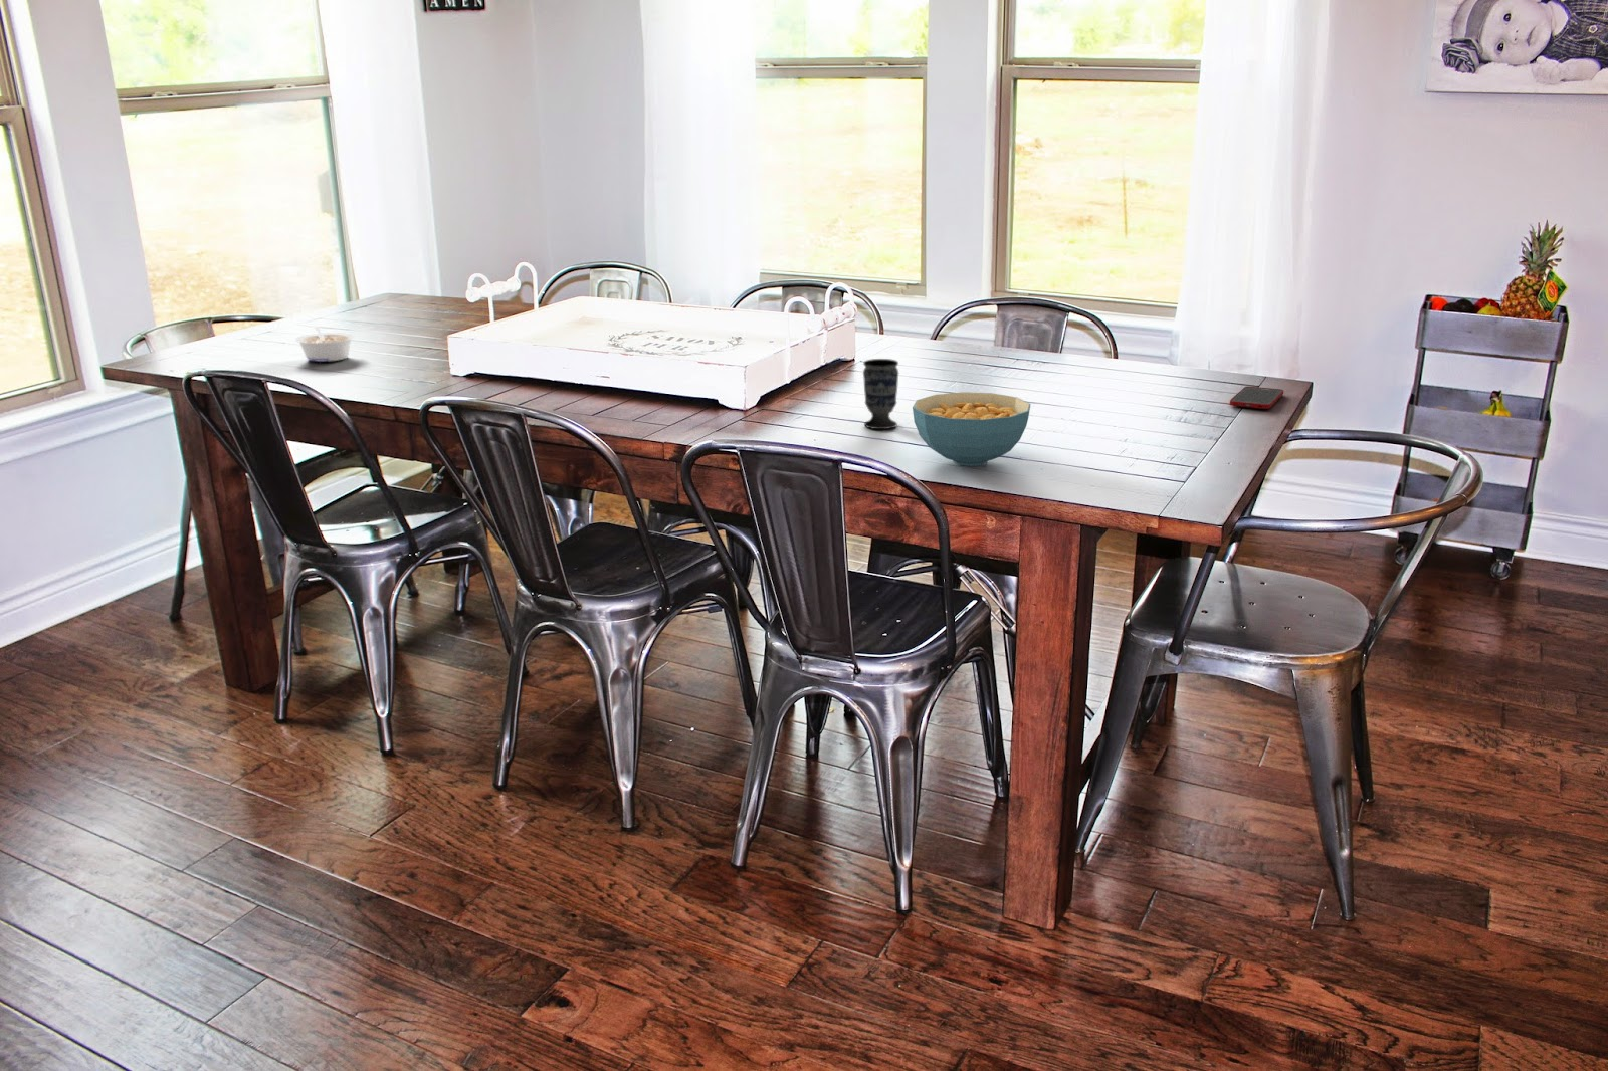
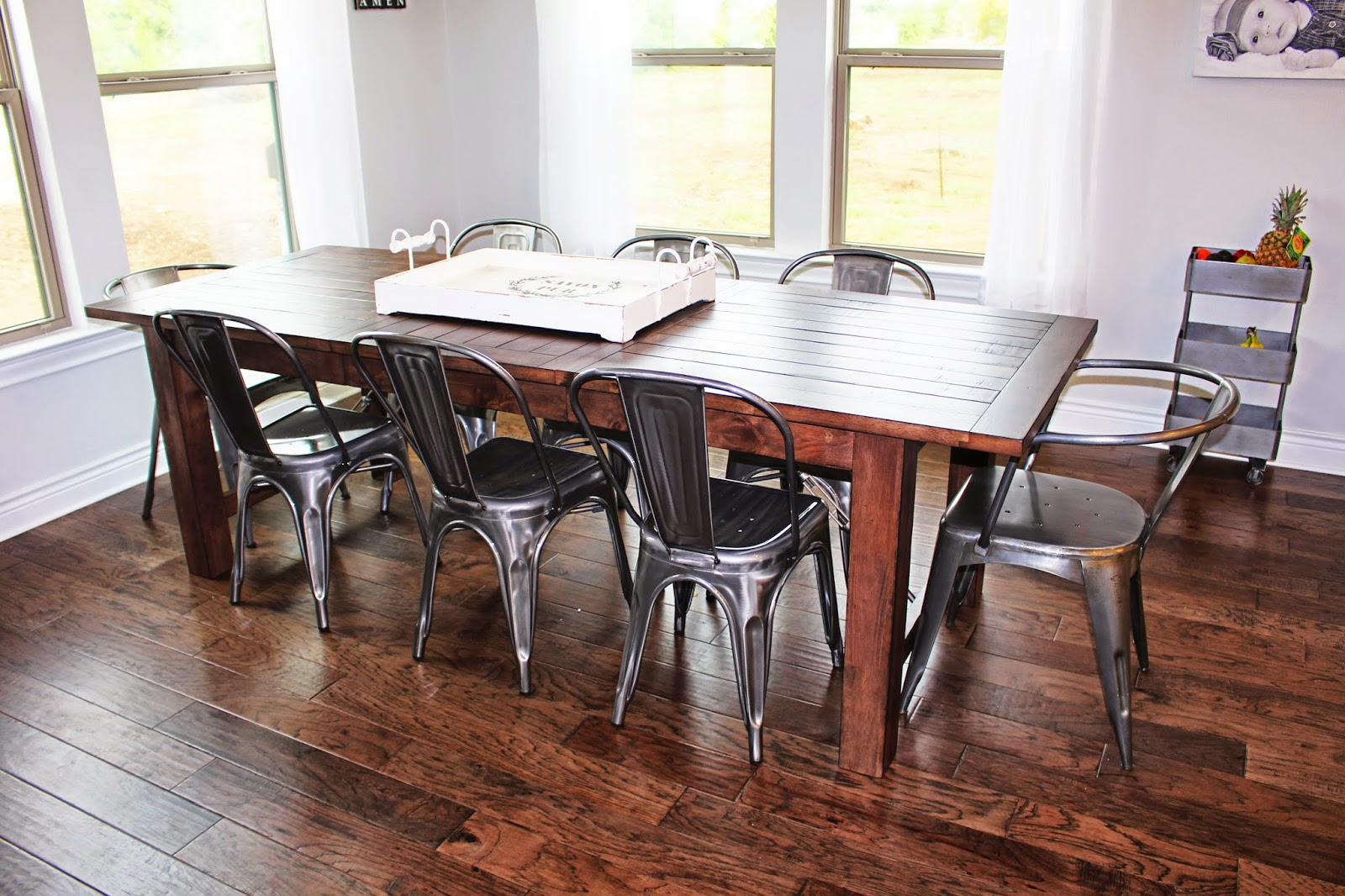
- cereal bowl (971, 433)
- cup (880, 393)
- legume (324, 344)
- cell phone (1257, 397)
